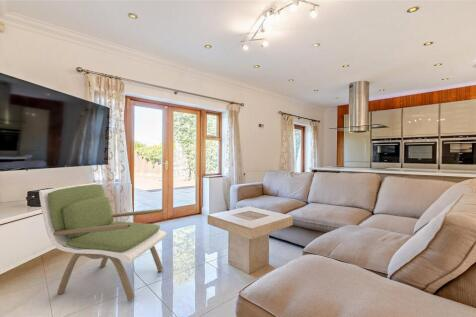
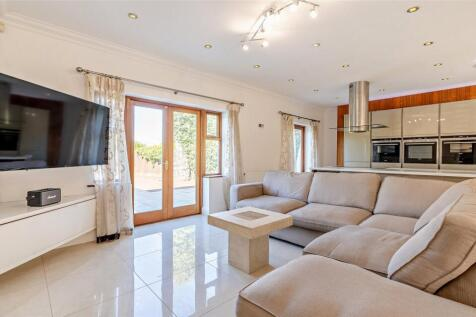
- armchair (110, 233)
